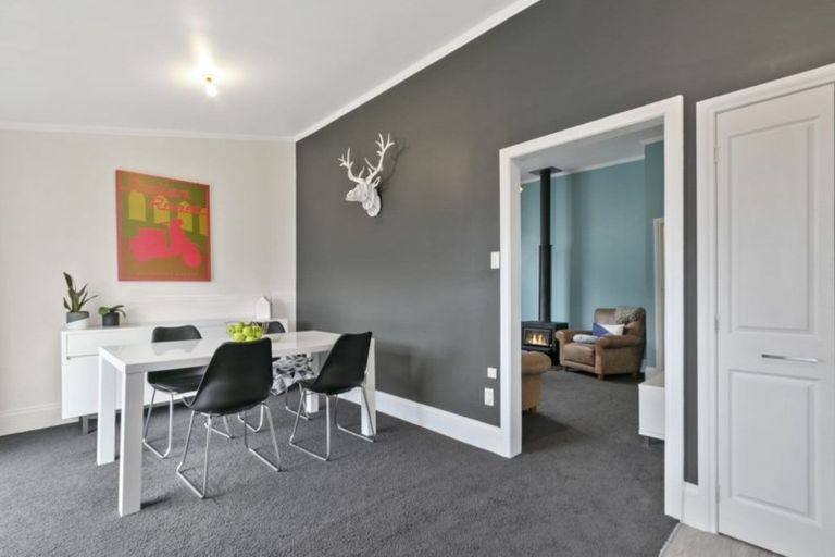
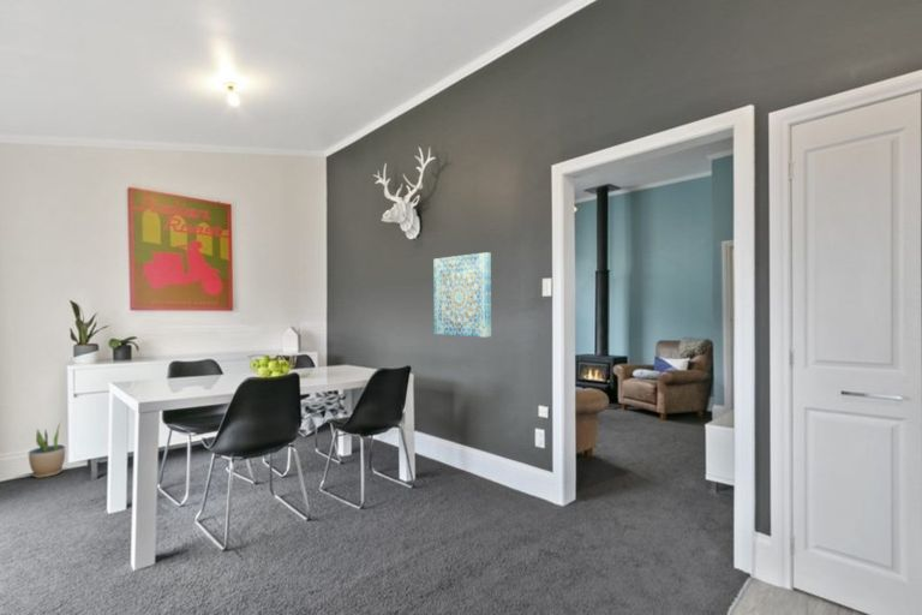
+ potted plant (47, 447)
+ wall art (460, 295)
